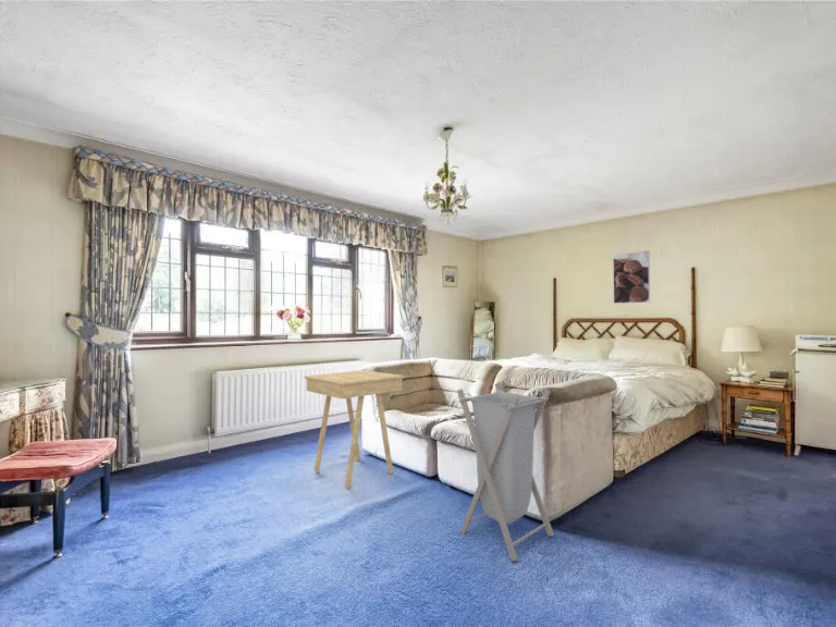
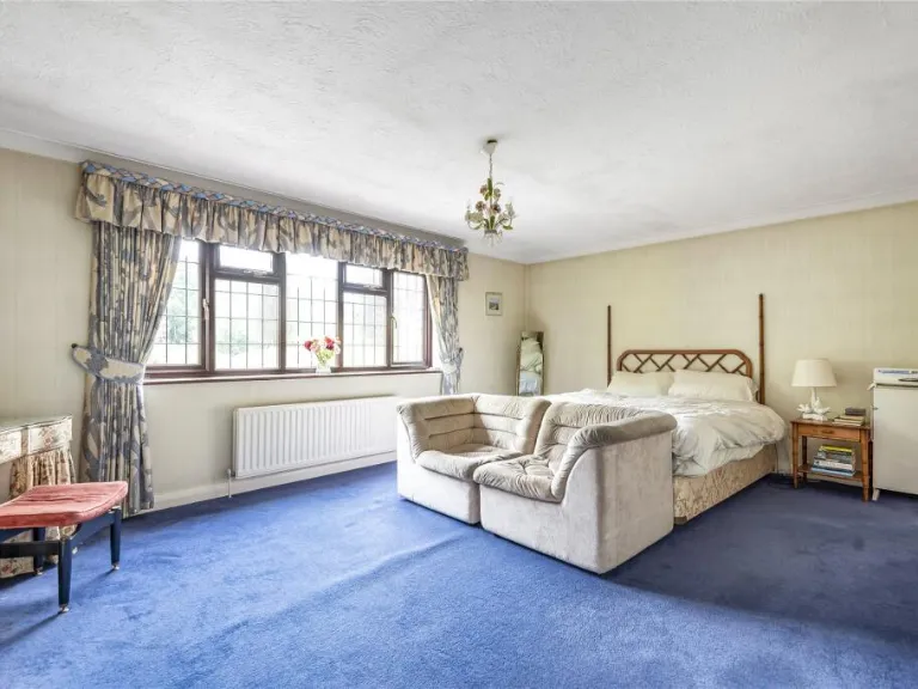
- laundry hamper (504, 462)
- side table (354, 423)
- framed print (630, 278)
